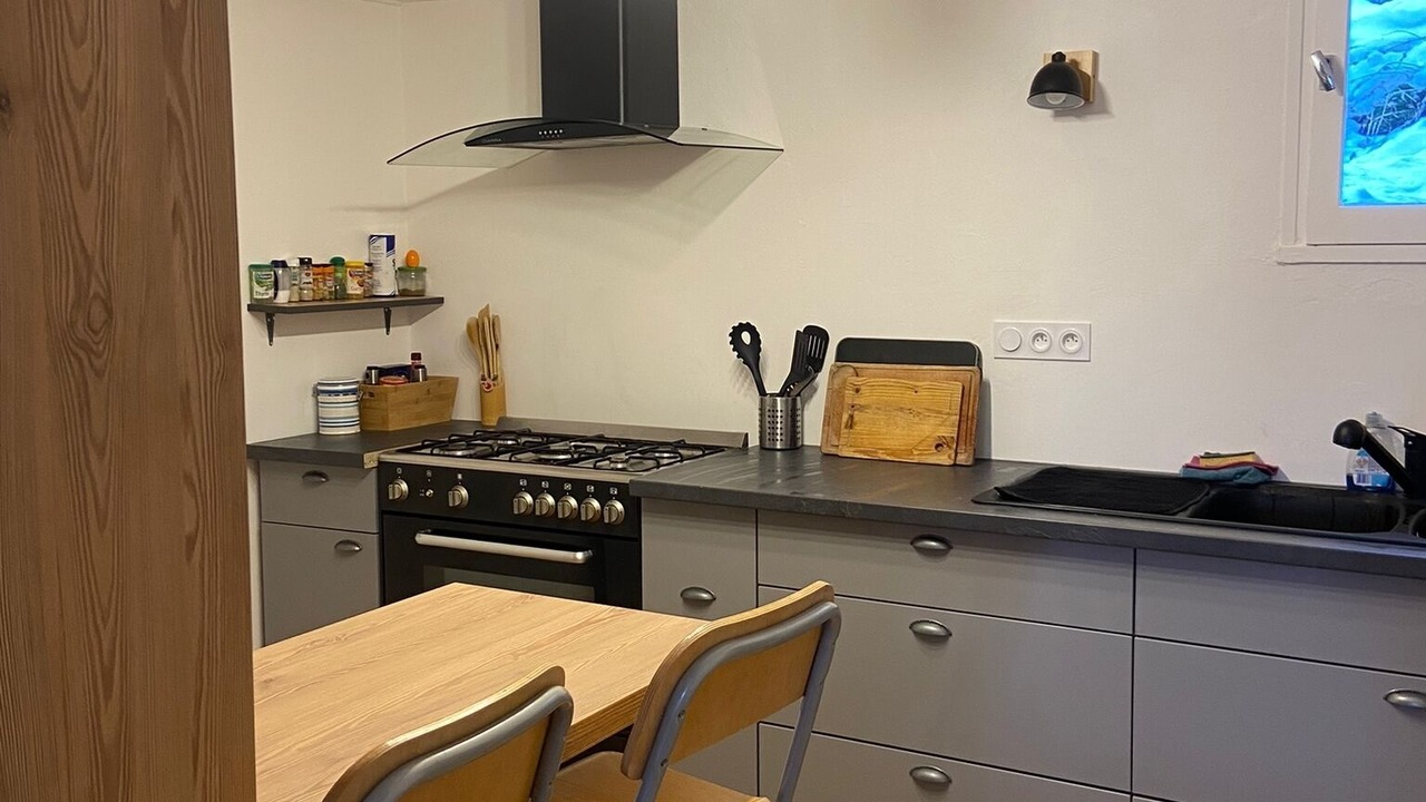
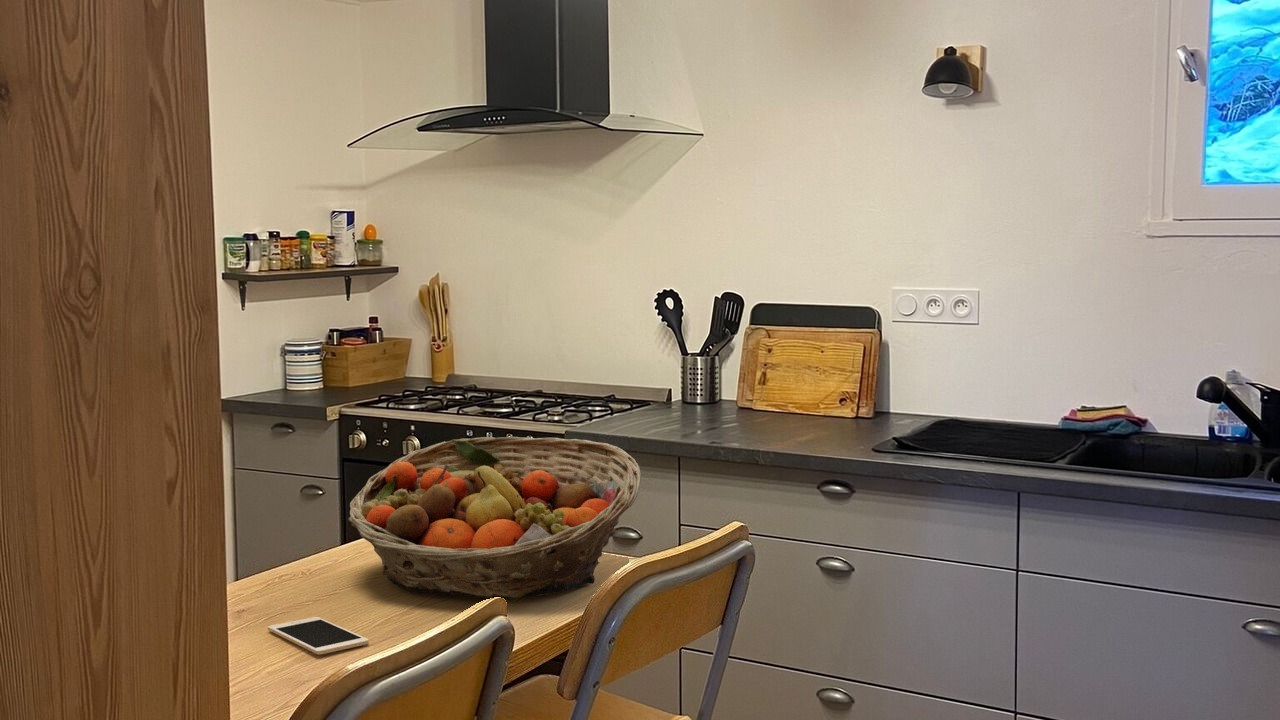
+ cell phone (317, 634)
+ fruit basket (495, 512)
